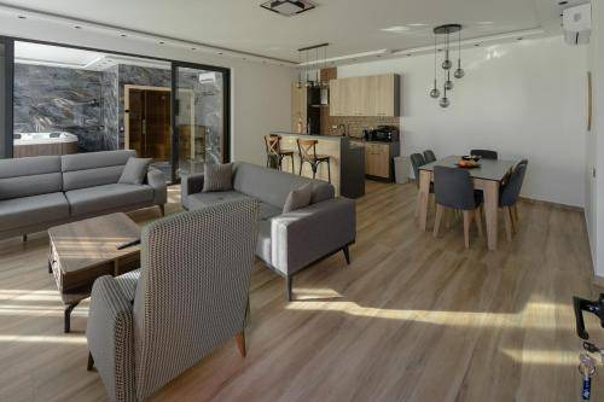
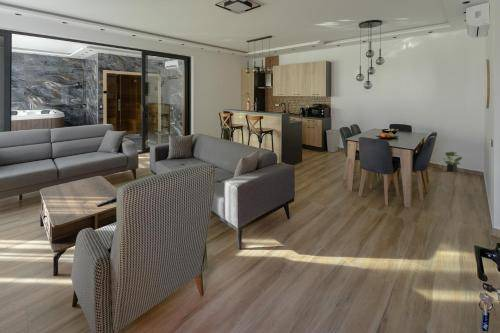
+ potted plant (450, 161)
